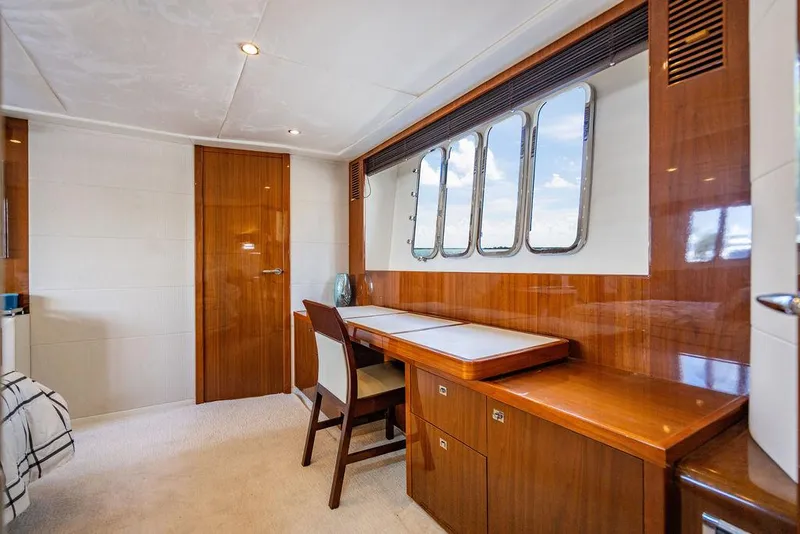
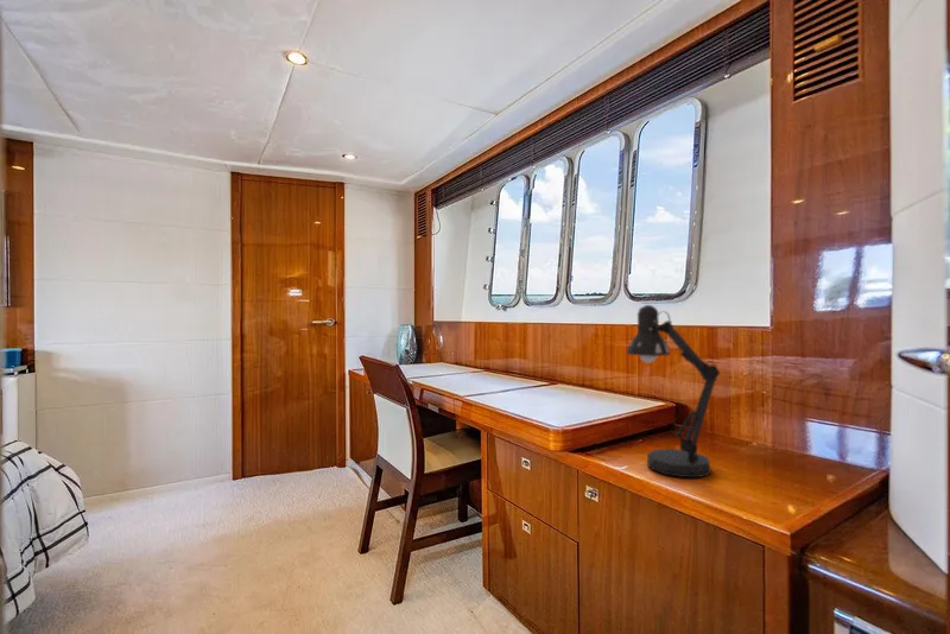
+ desk lamp (686, 360)
